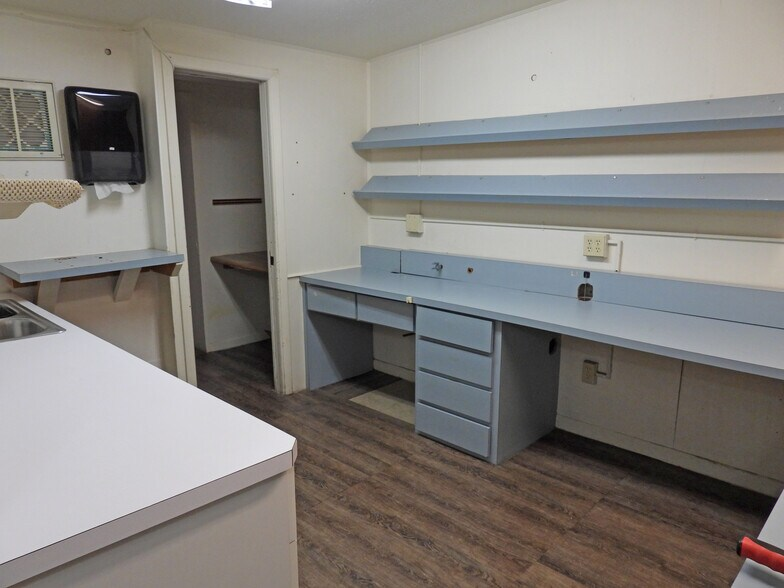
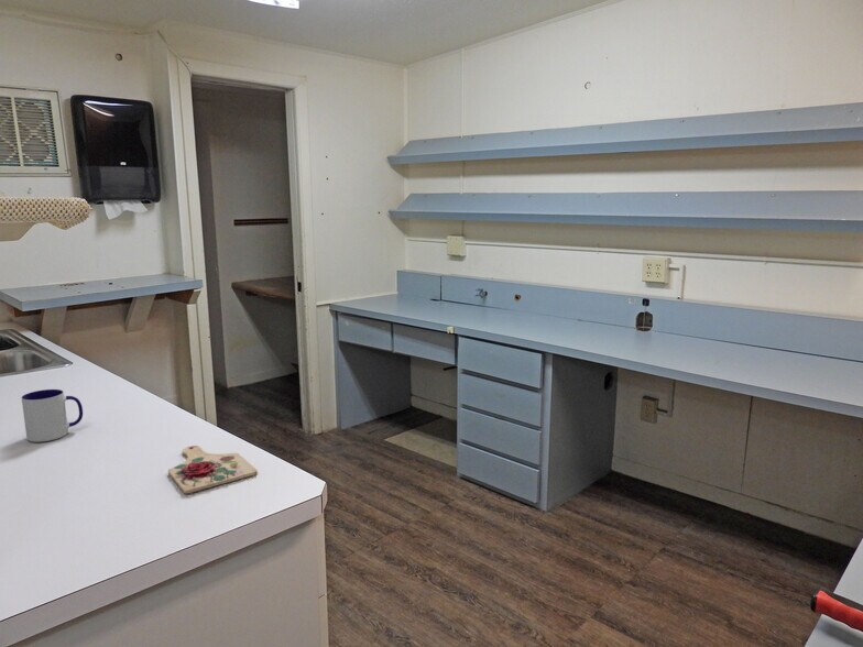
+ mug (54, 413)
+ cutting board (205, 459)
